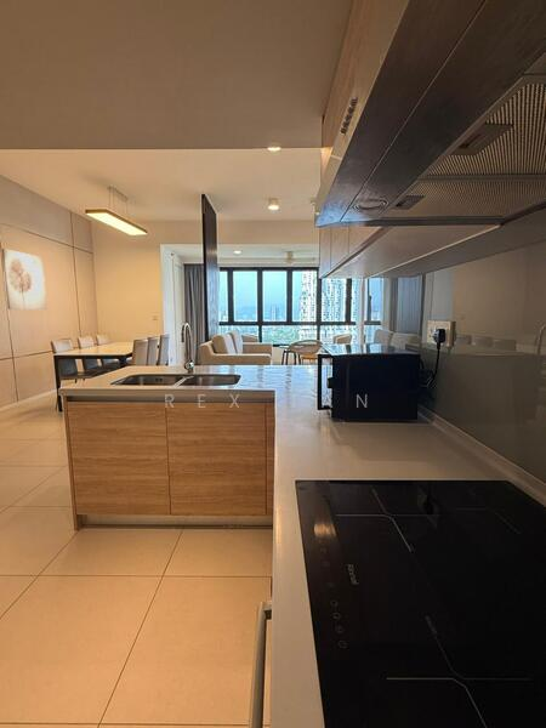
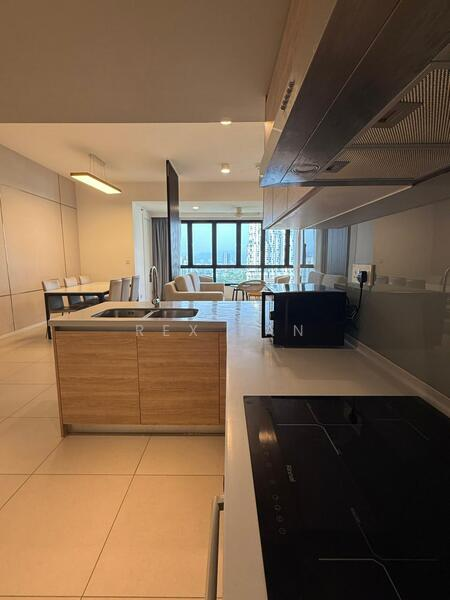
- wall art (25, 281)
